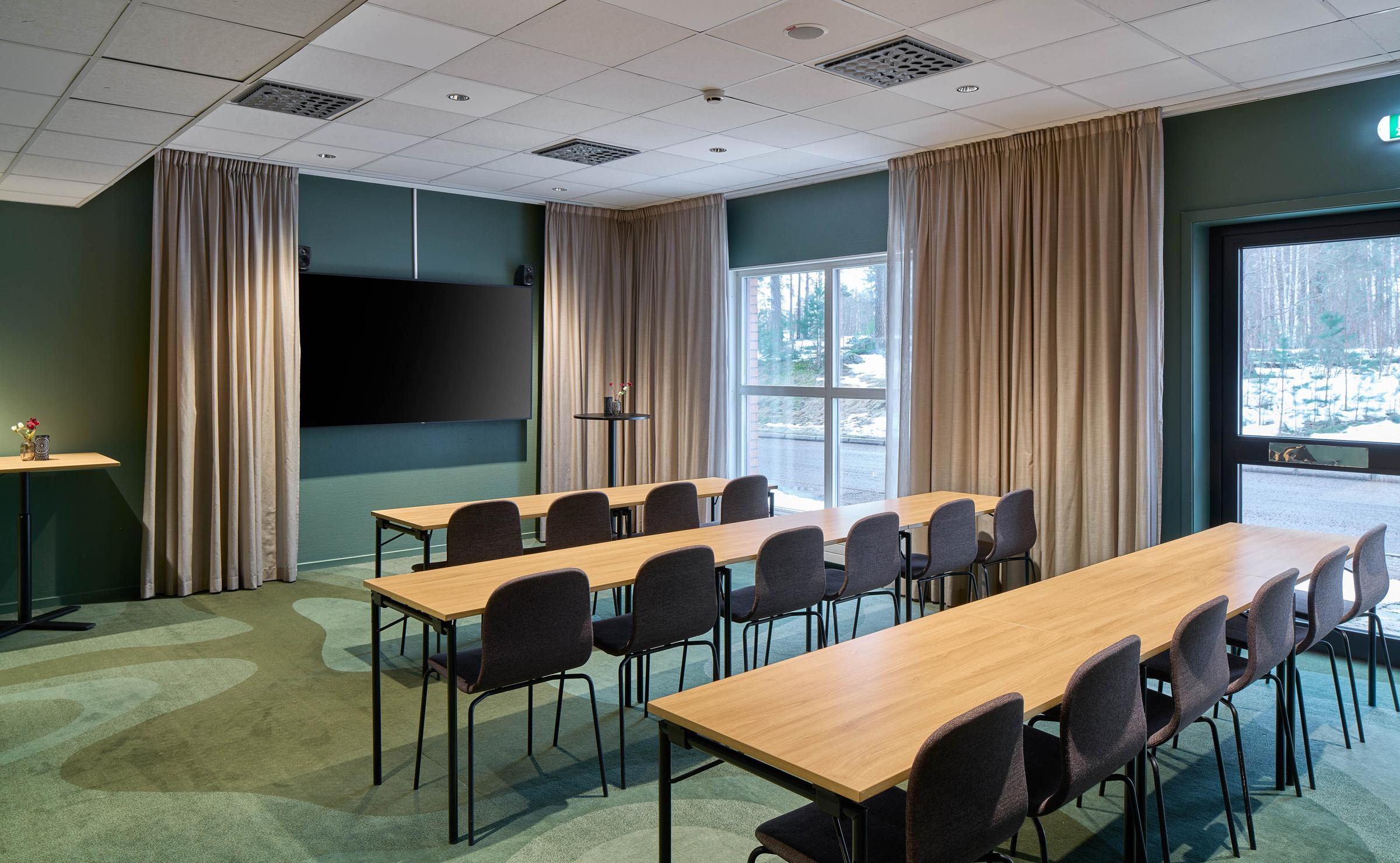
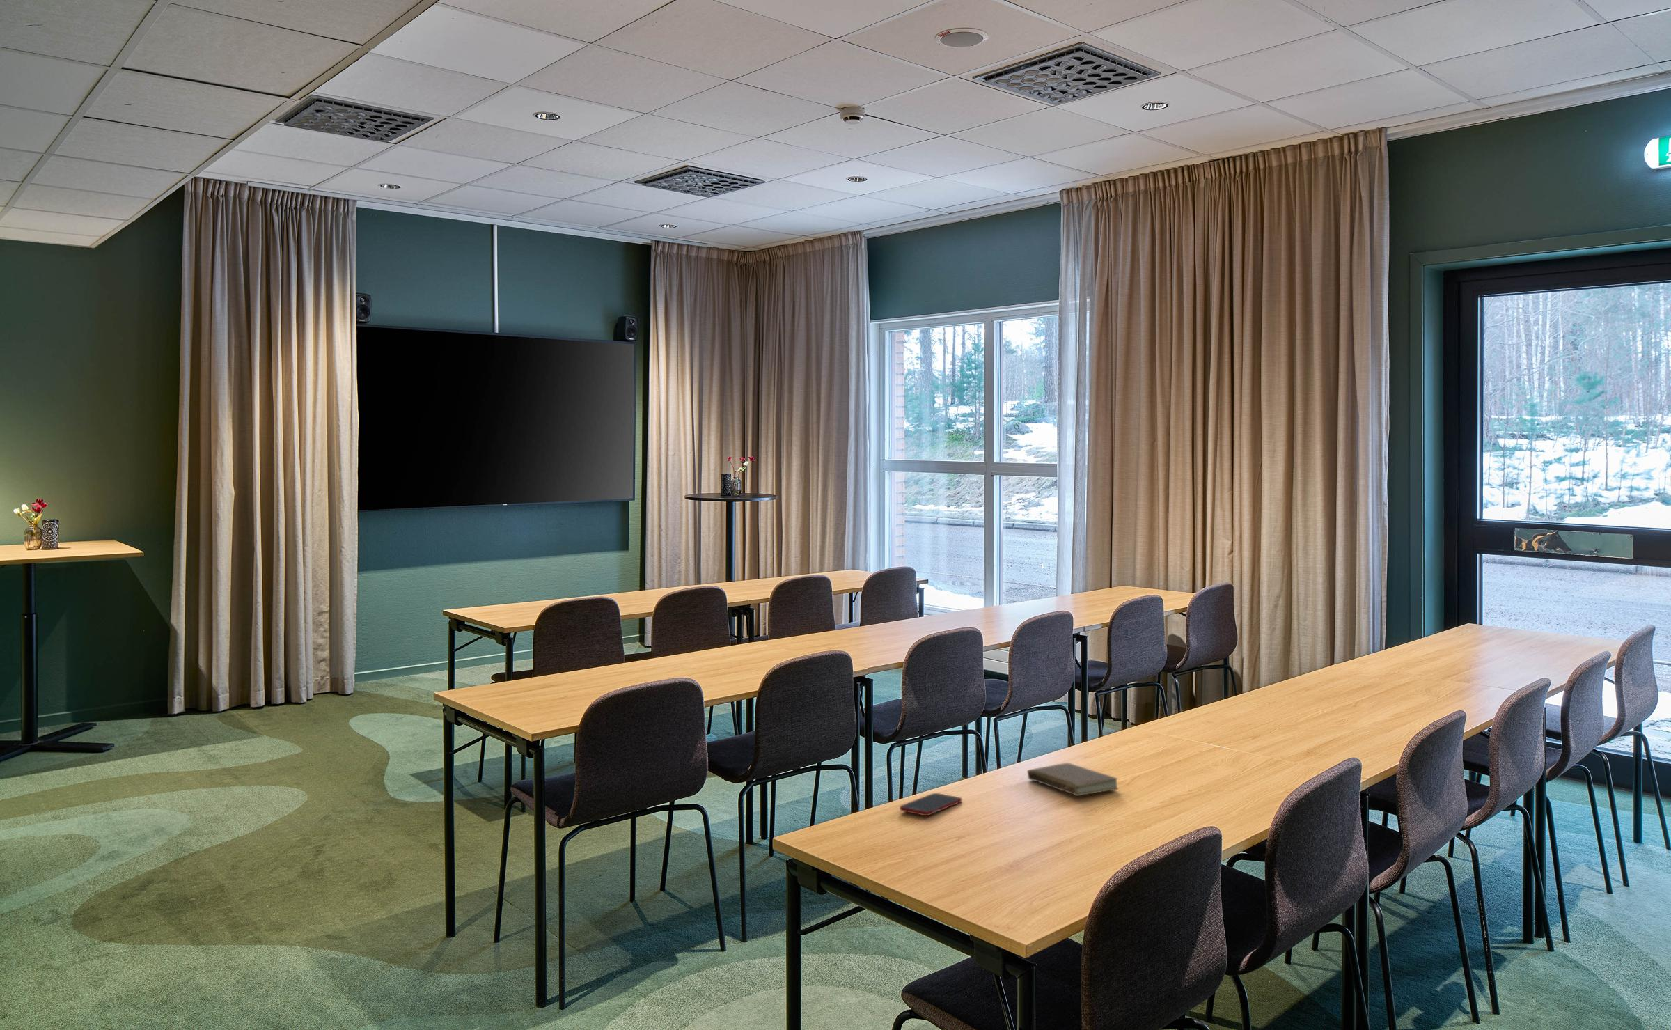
+ book (1066, 781)
+ cell phone (931, 803)
